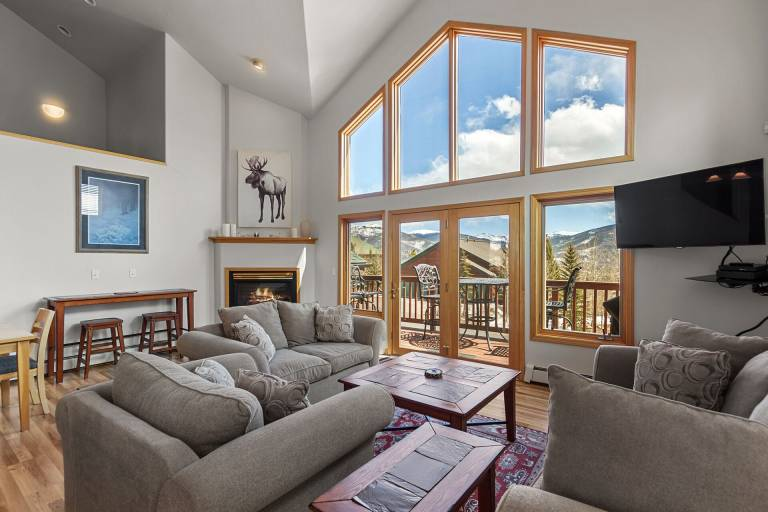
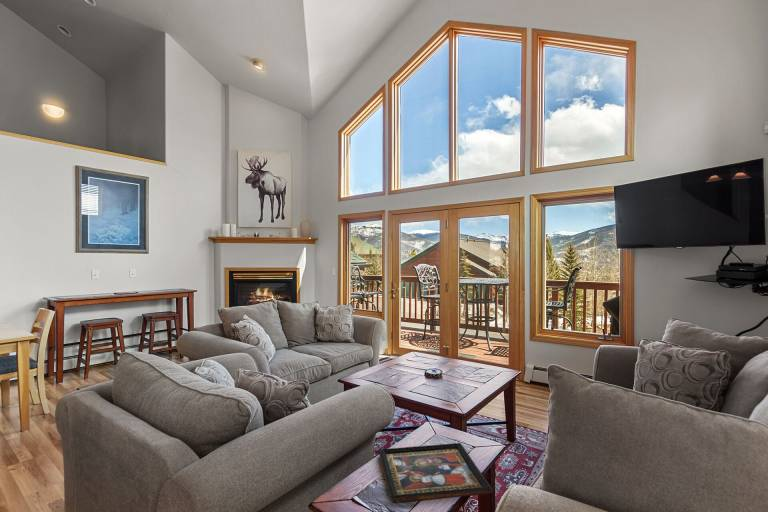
+ decorative tray (430, 469)
